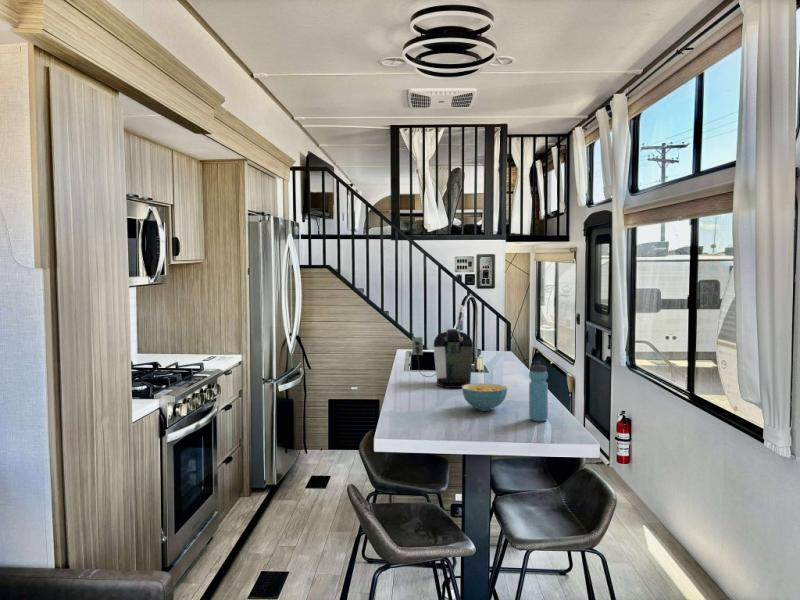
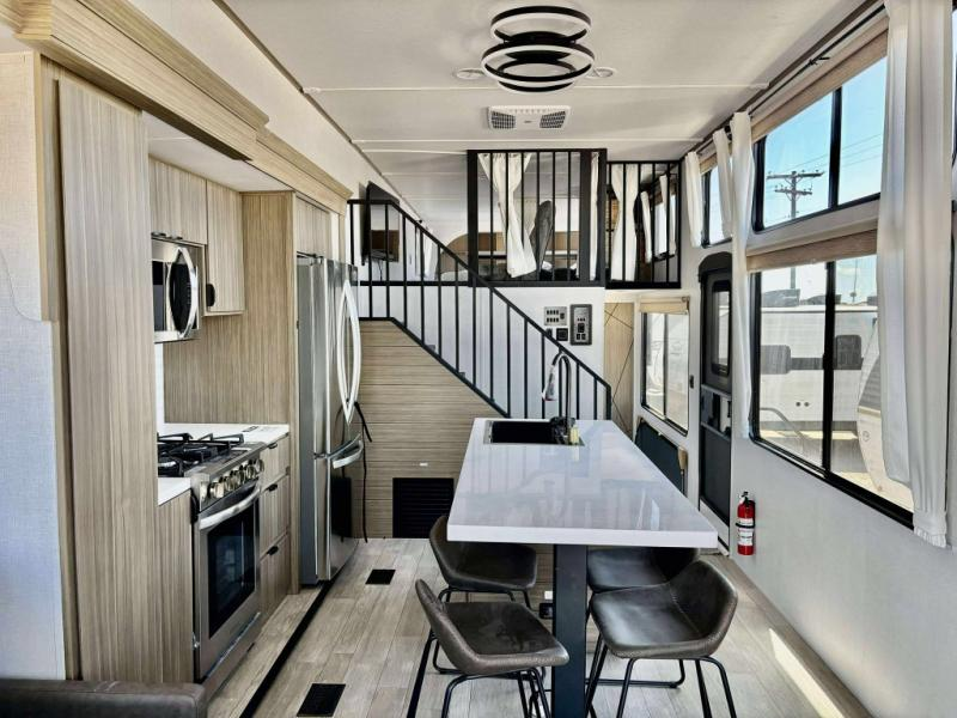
- coffee maker (442, 356)
- cereal bowl (484, 398)
- water bottle (538, 390)
